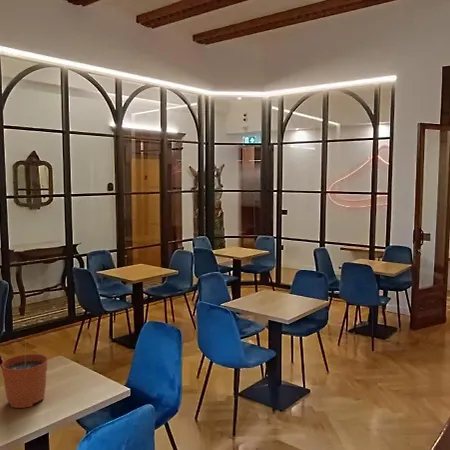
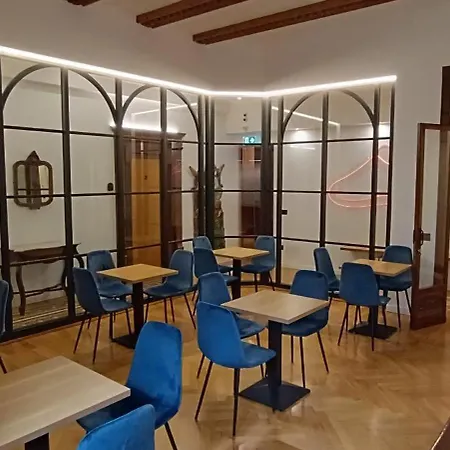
- plant pot (25, 371)
